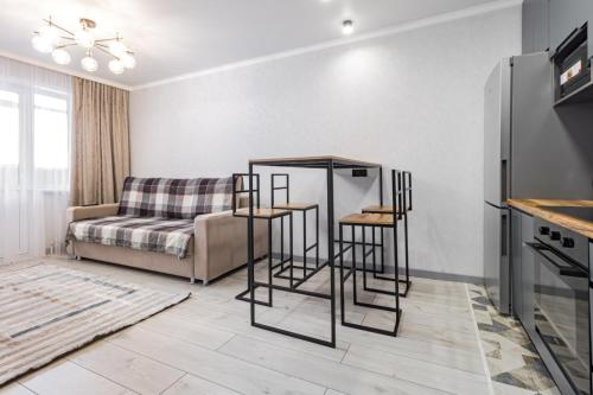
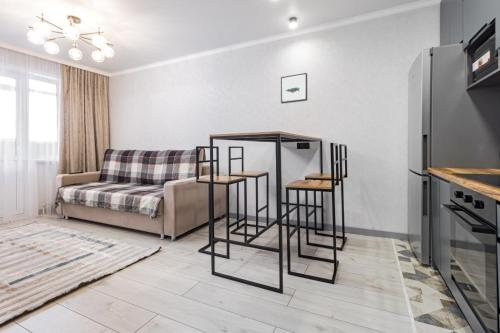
+ wall art (293, 88)
